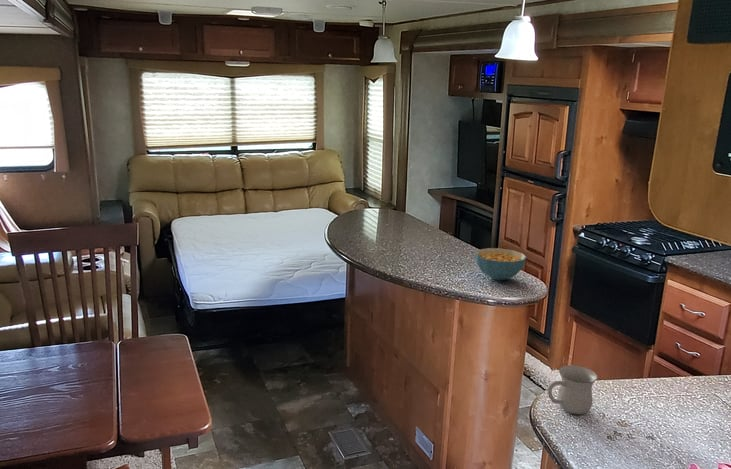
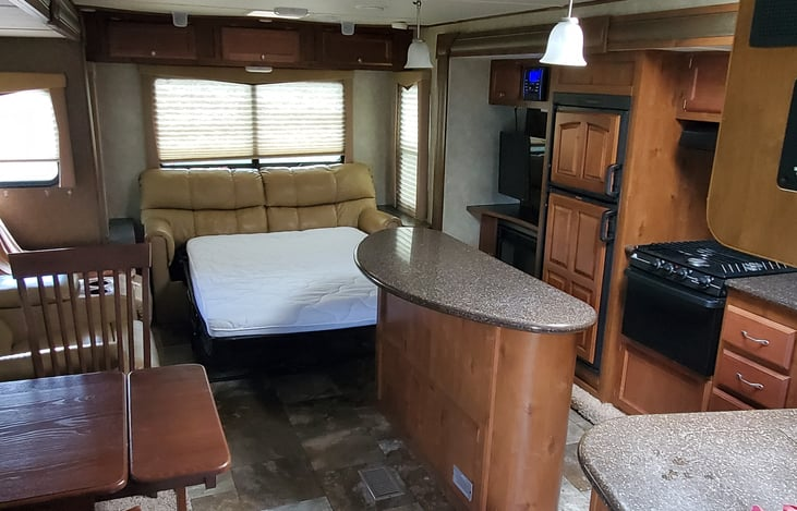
- cereal bowl (499, 266)
- mug (569, 392)
